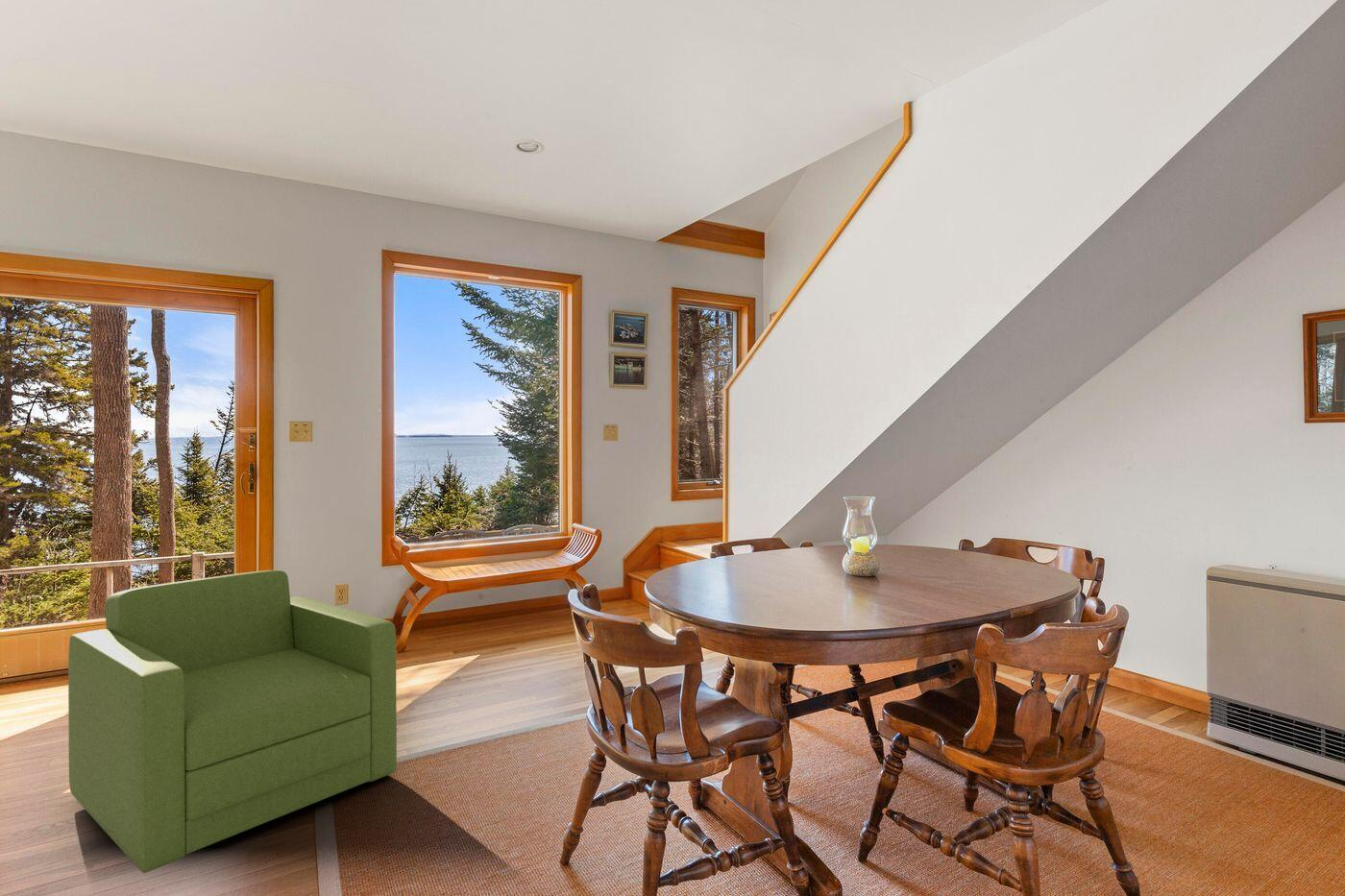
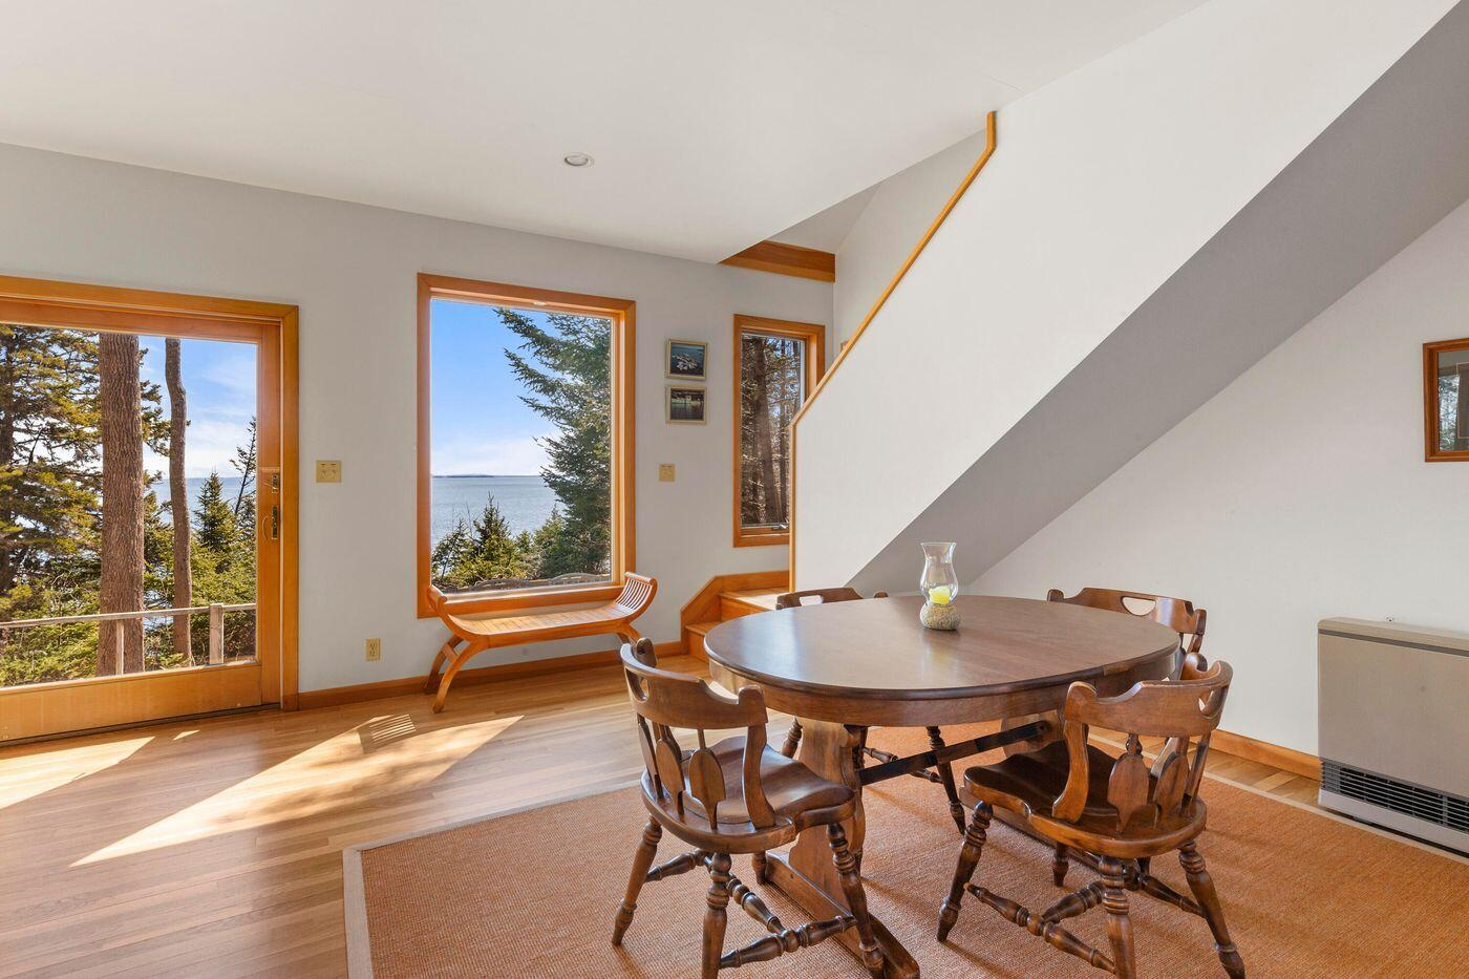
- armchair (236, 687)
